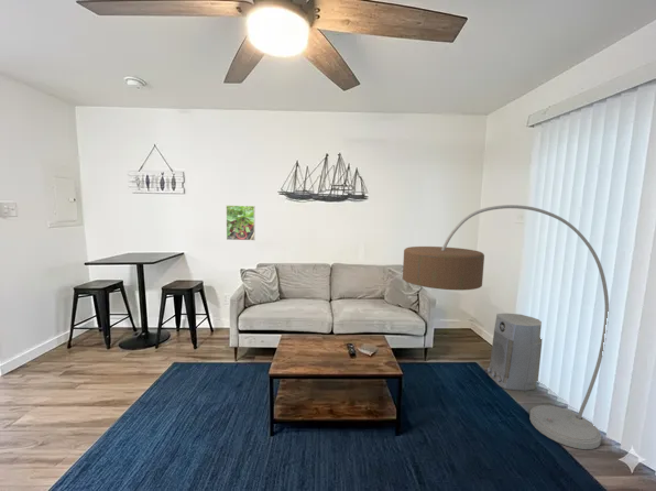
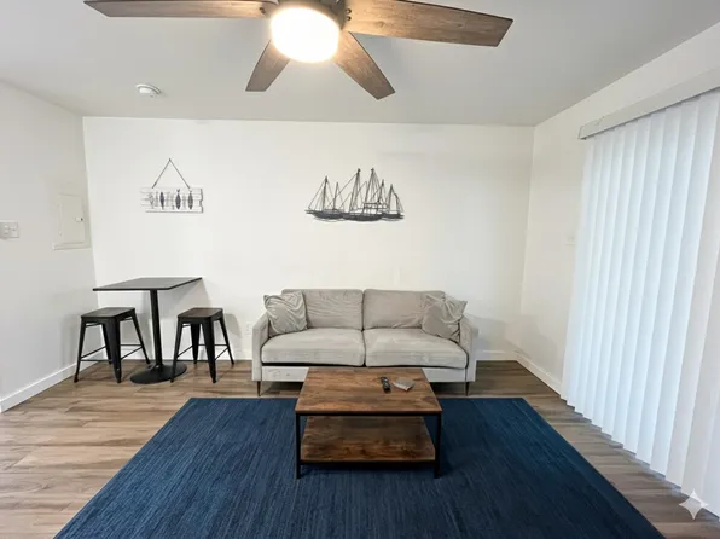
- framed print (240, 222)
- air purifier (516, 349)
- floor lamp (480, 286)
